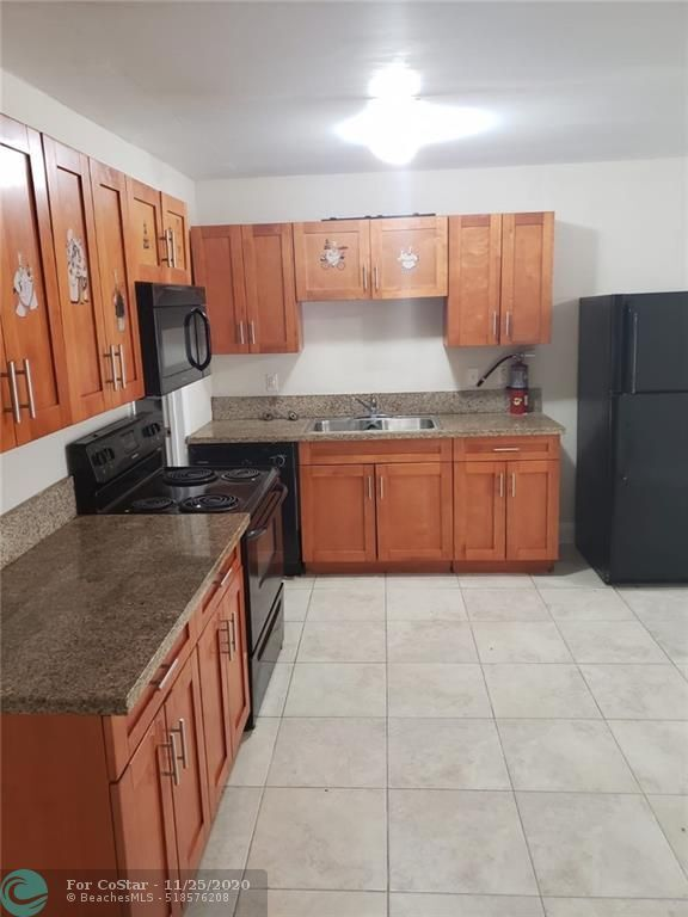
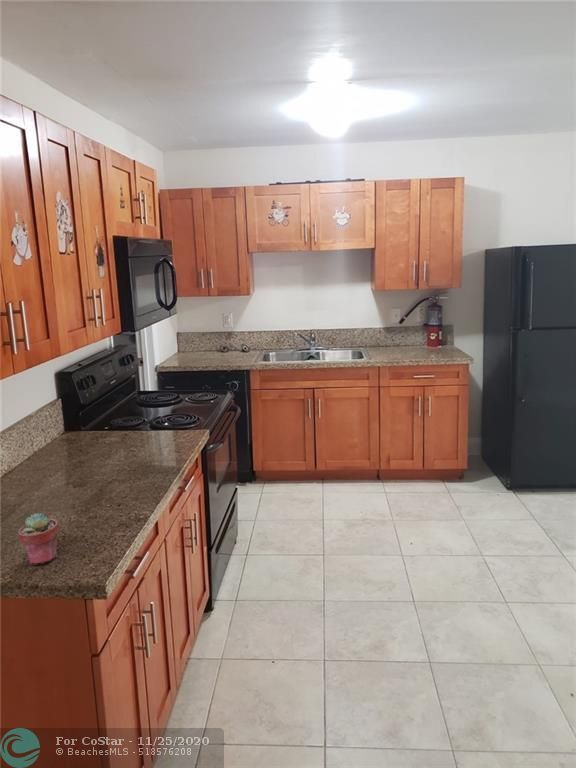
+ potted succulent (39, 536)
